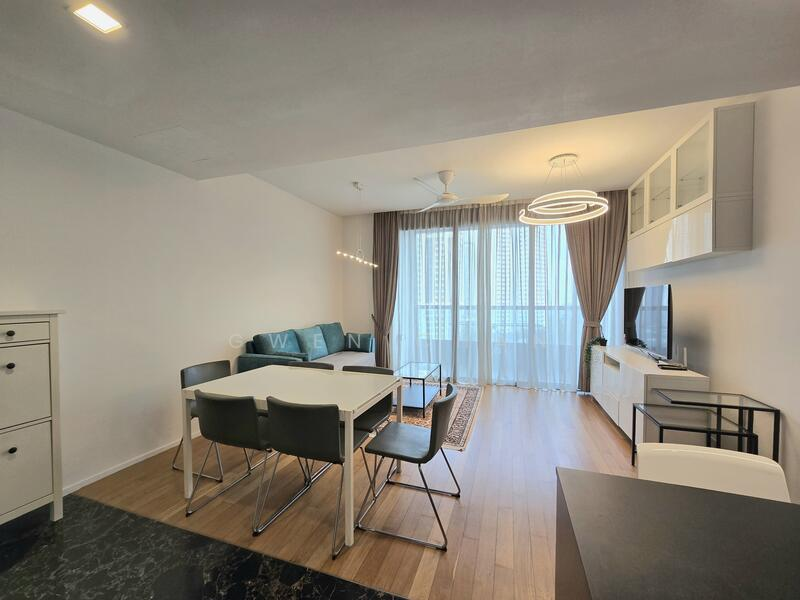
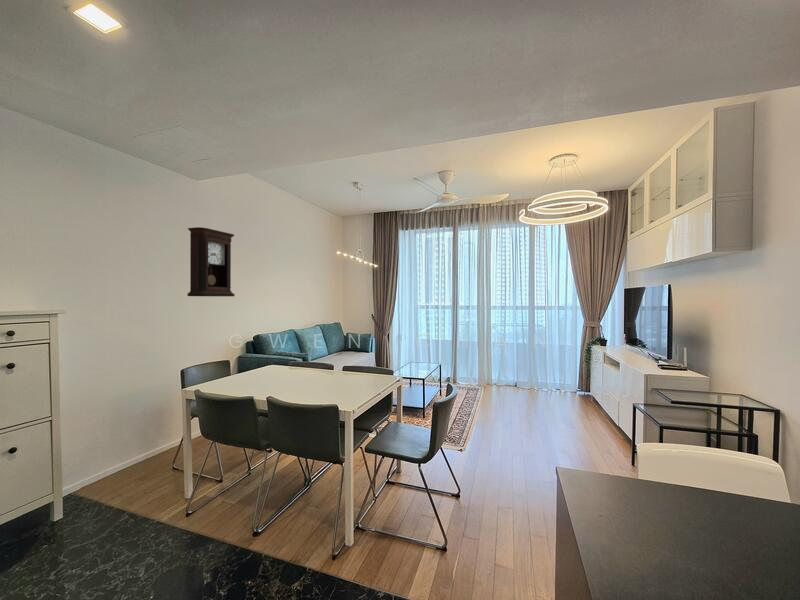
+ pendulum clock (213, 264)
